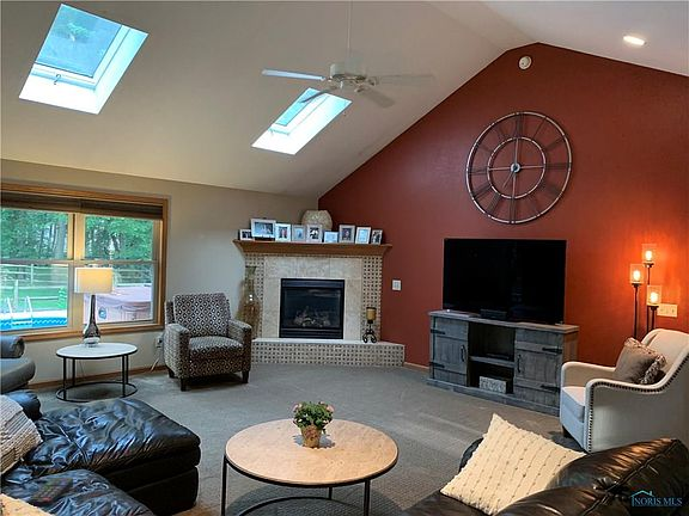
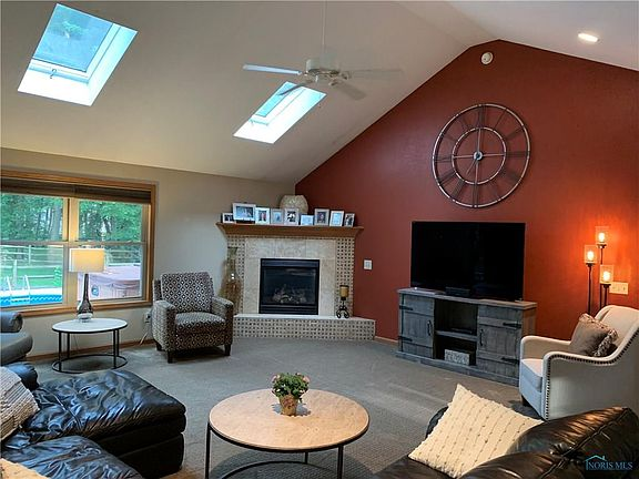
- remote control (50, 491)
